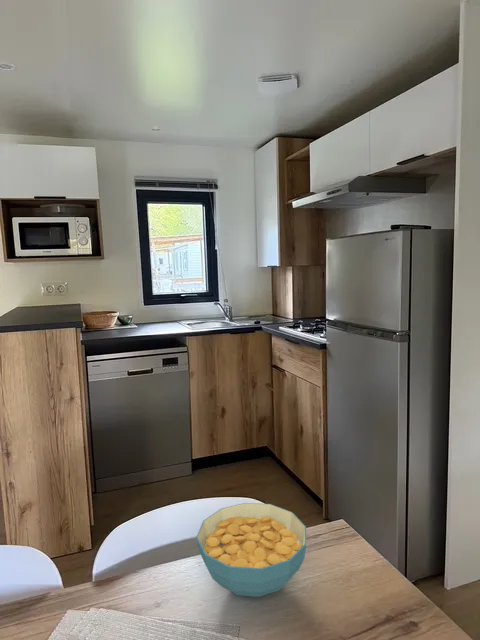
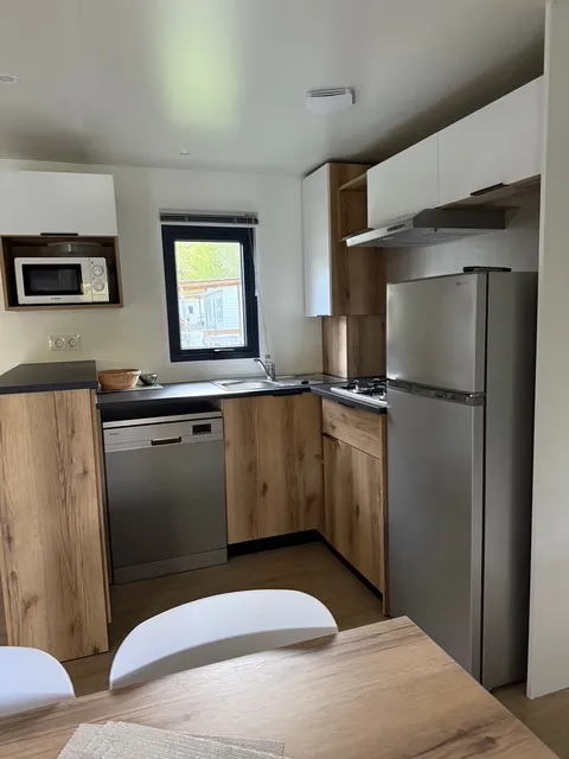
- cereal bowl (252, 556)
